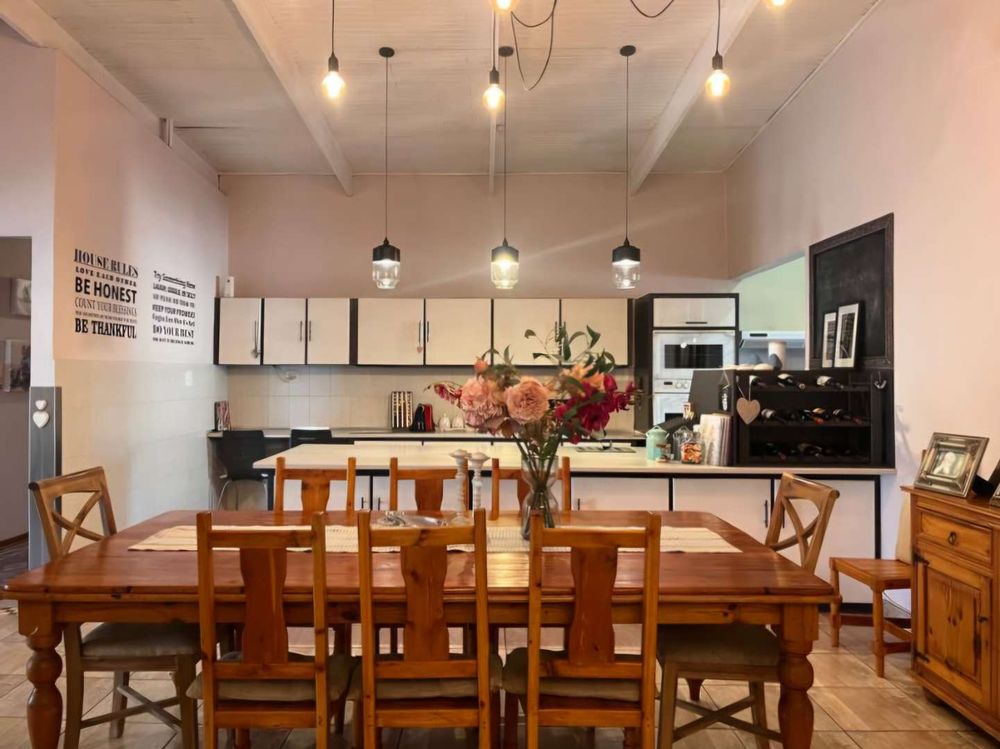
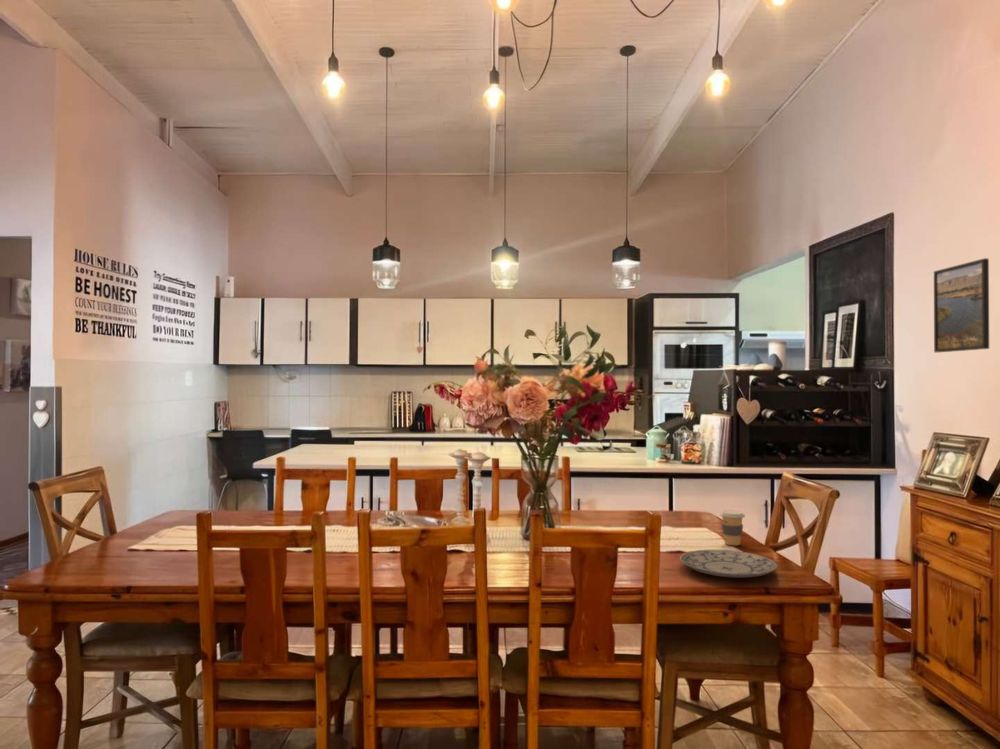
+ coffee cup (732, 527)
+ plate (727, 565)
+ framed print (959, 307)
